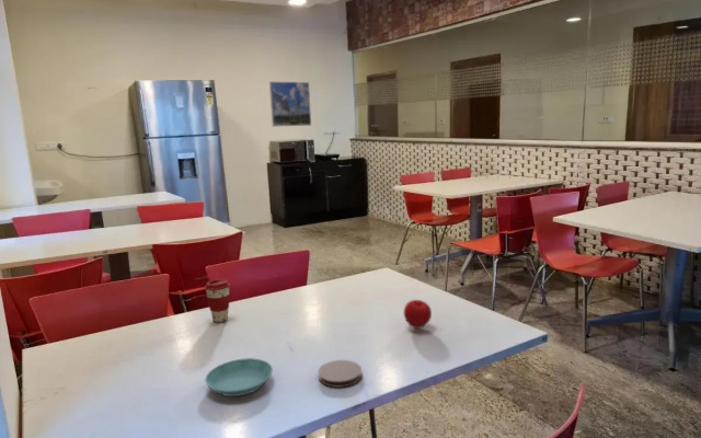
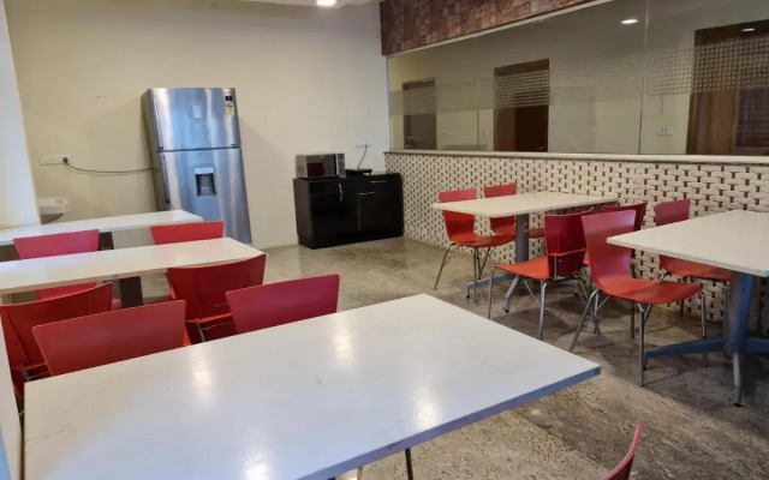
- saucer (240, 378)
- coaster (340, 372)
- coffee cup (218, 300)
- apple (417, 314)
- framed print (290, 104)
